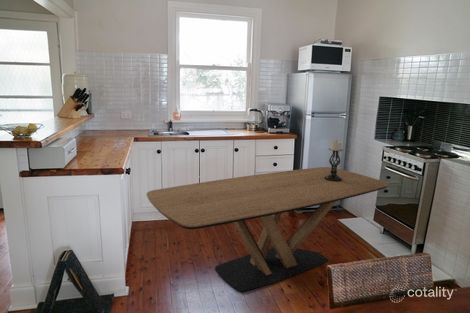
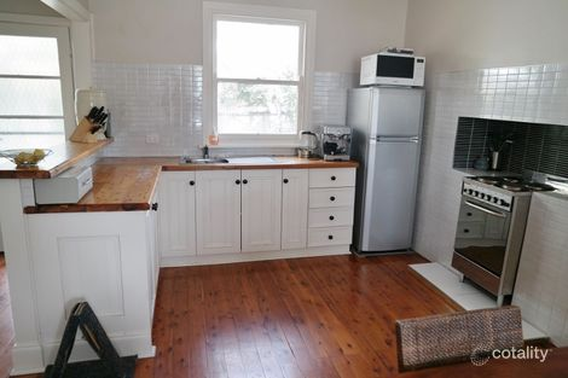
- dining table (275, 226)
- candle holder (335, 160)
